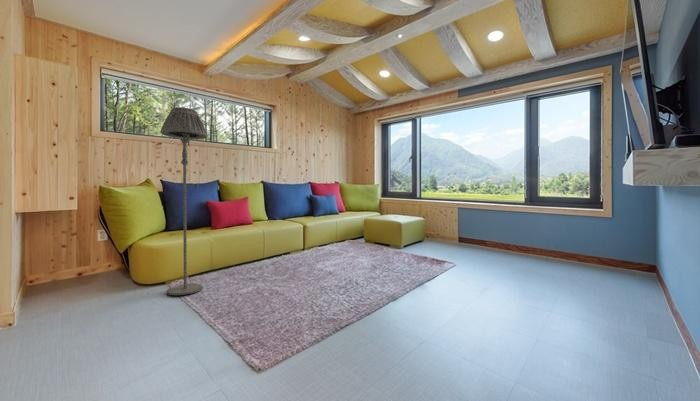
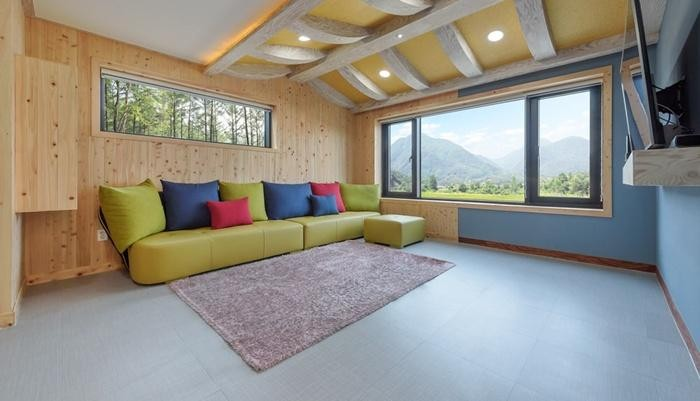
- floor lamp (185, 200)
